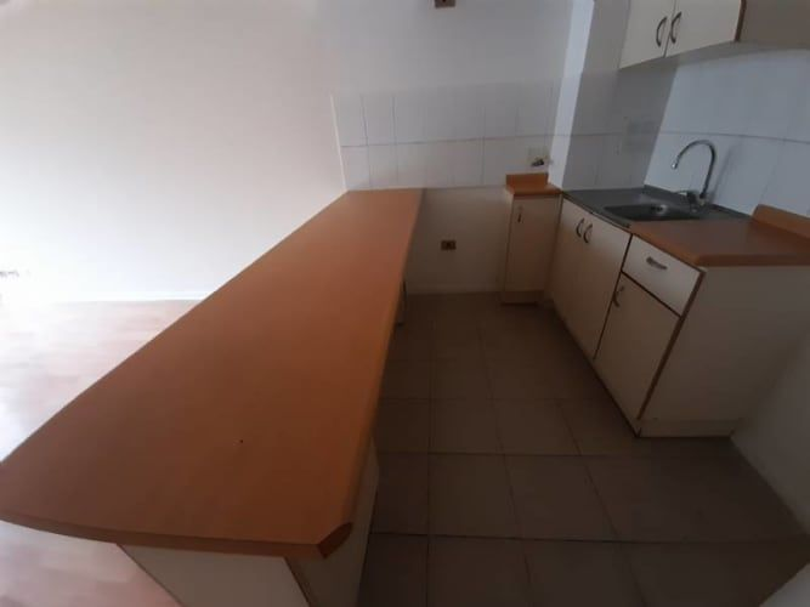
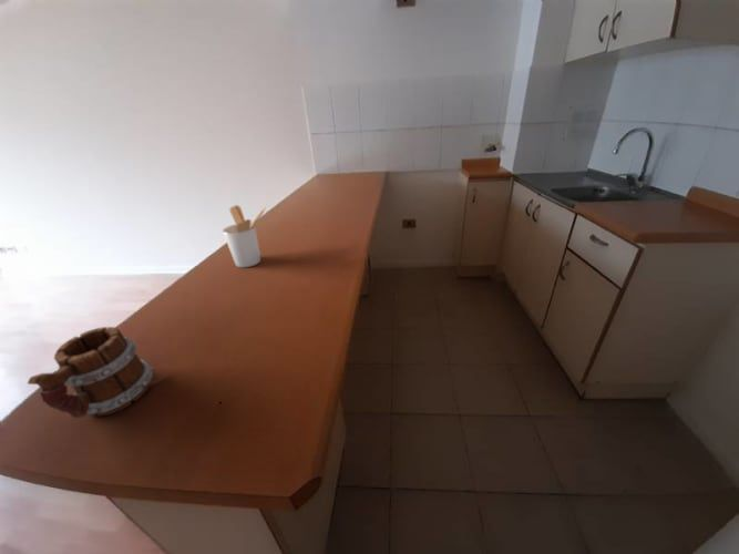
+ mug (96, 372)
+ utensil holder (249, 235)
